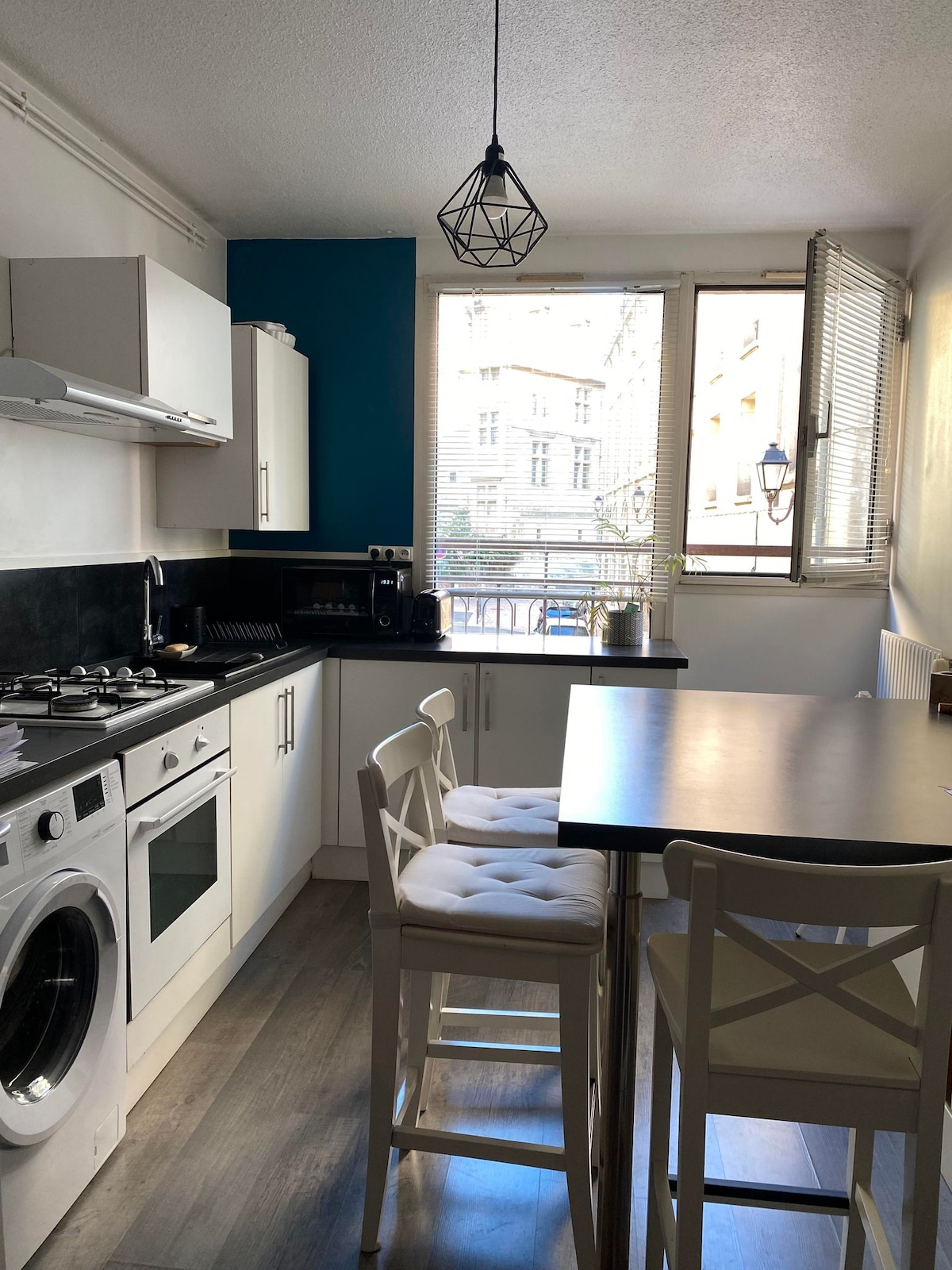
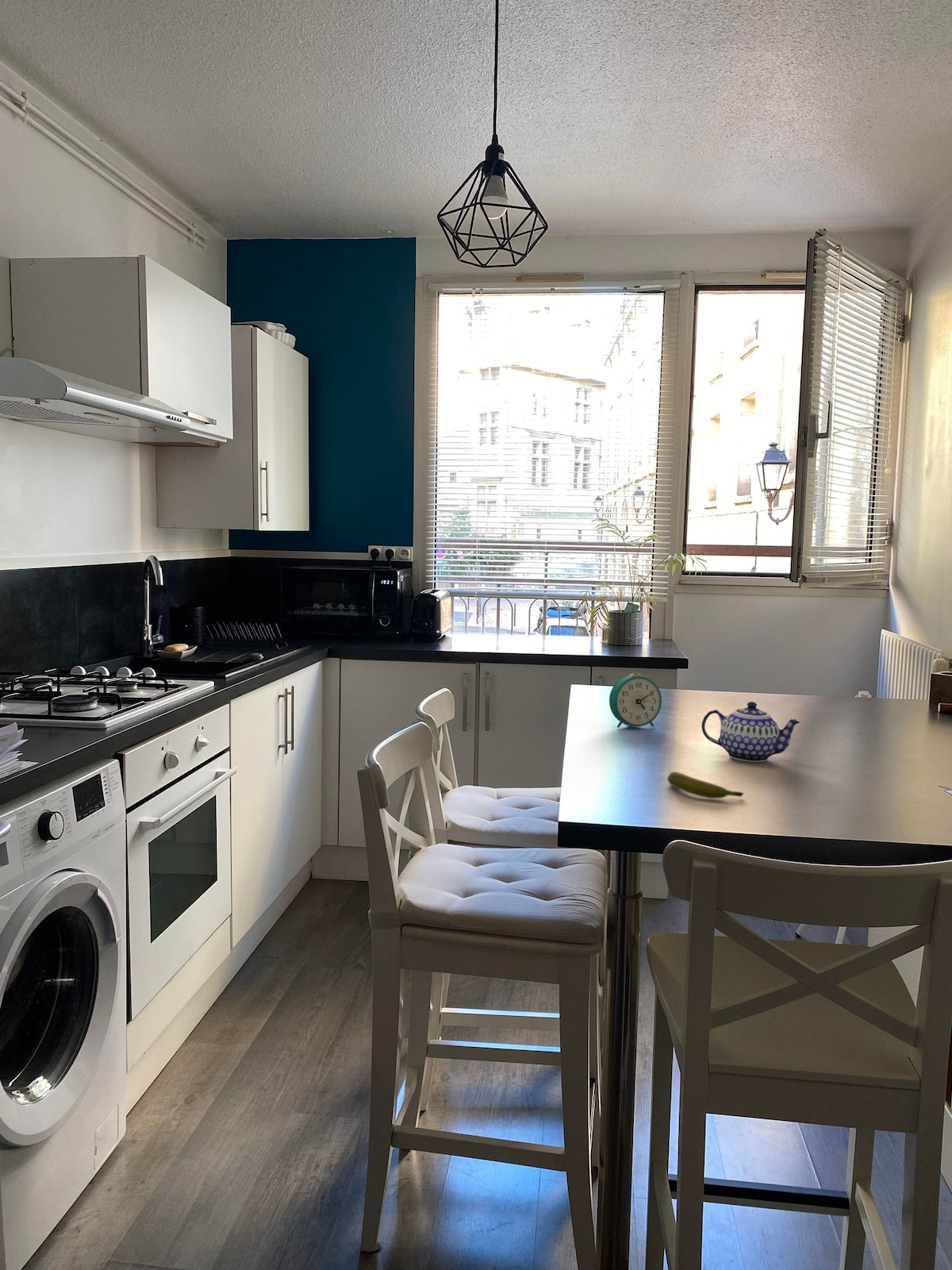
+ alarm clock (633, 698)
+ banana (703, 783)
+ teapot (750, 729)
